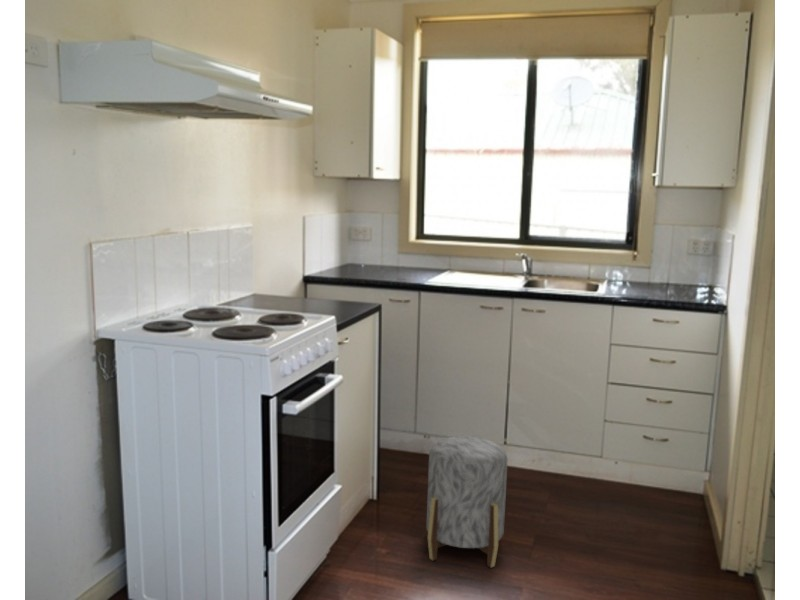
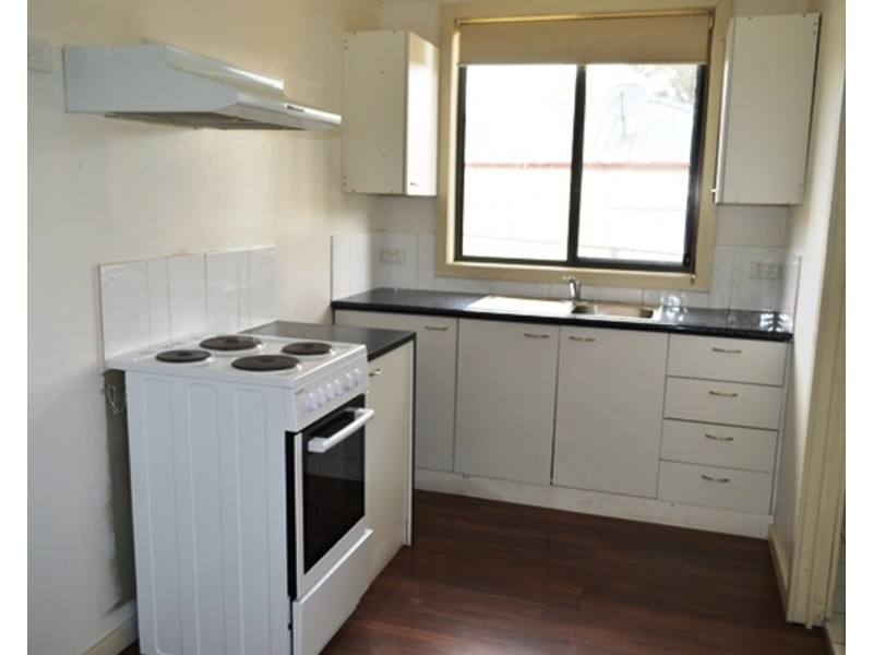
- stool (465, 495)
